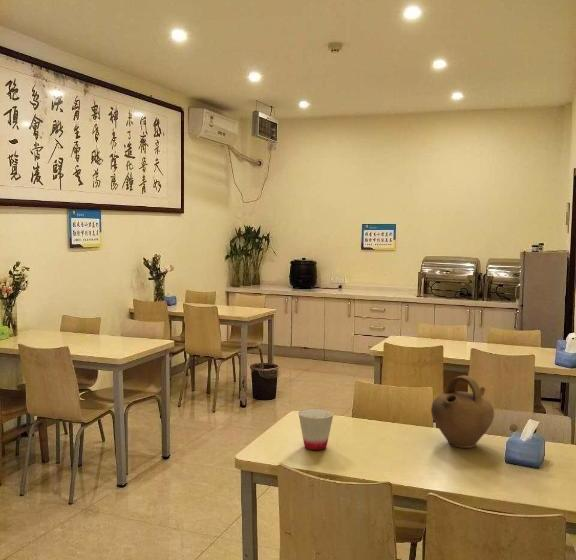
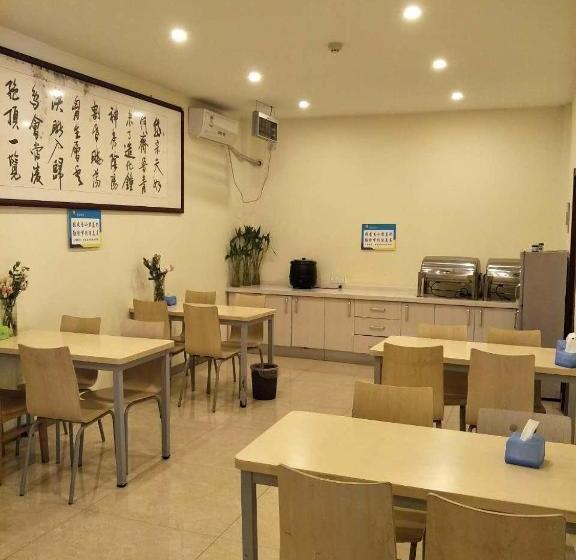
- cup (315, 430)
- jug (463, 409)
